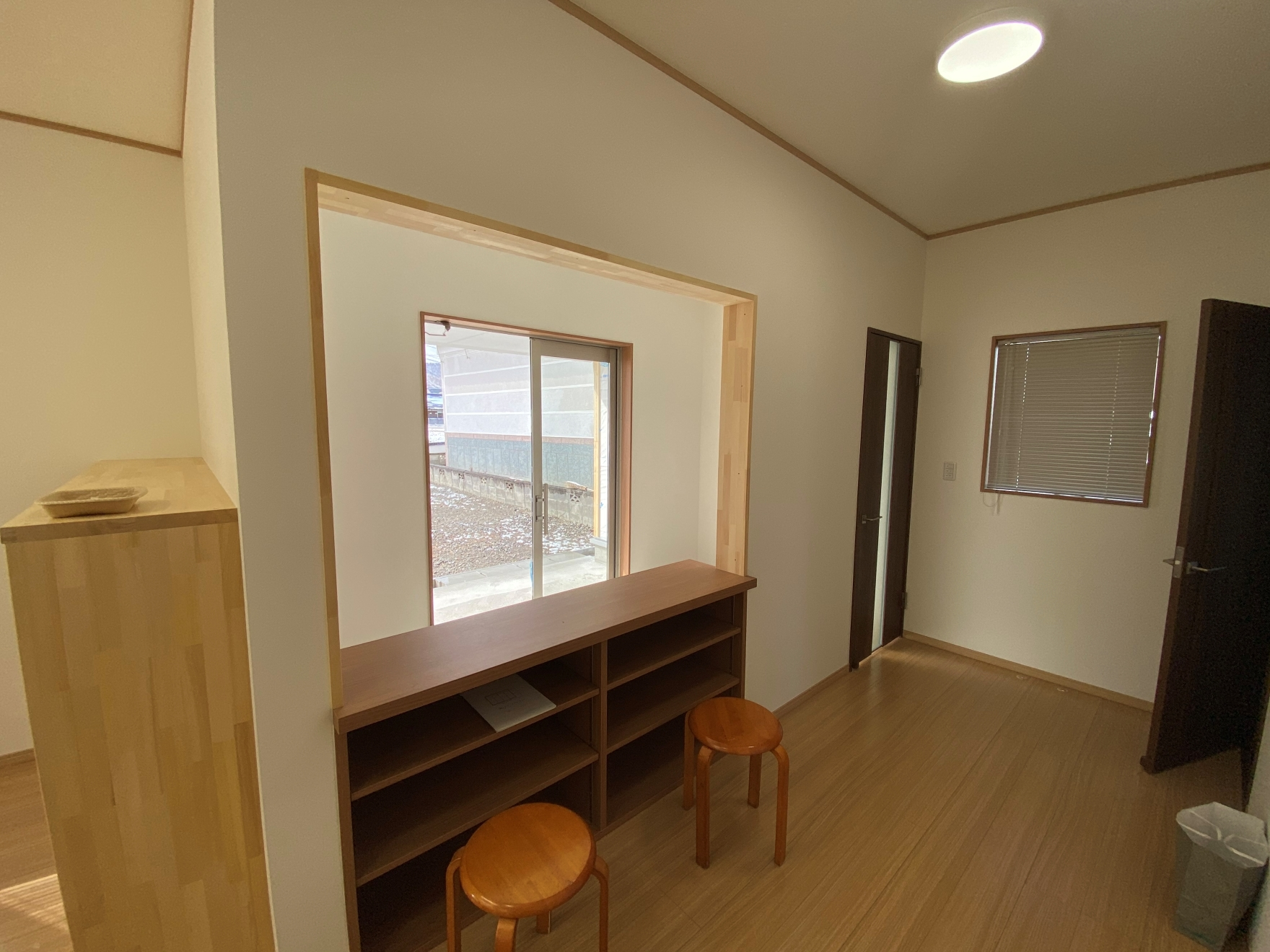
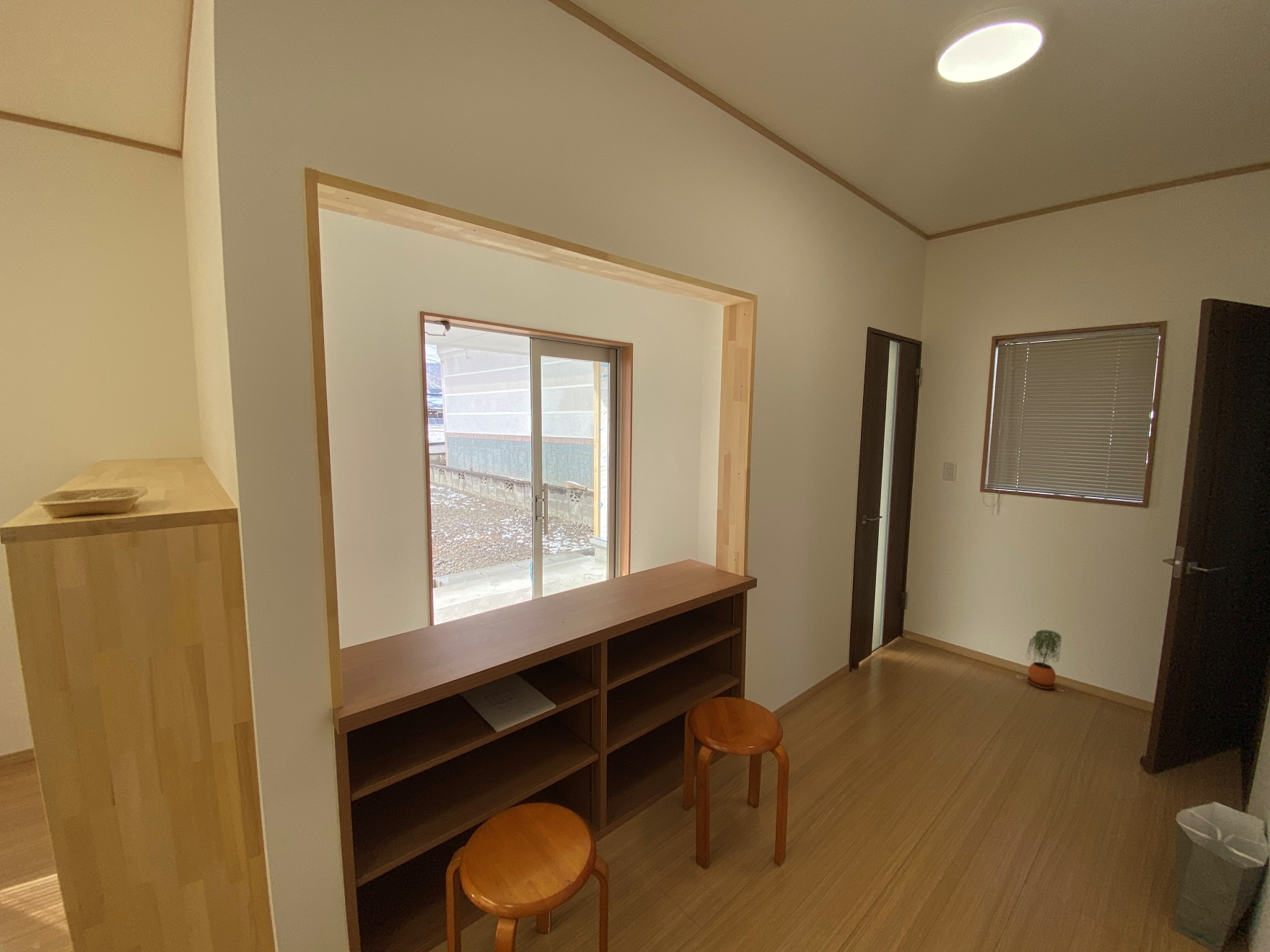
+ potted plant (1043, 657)
